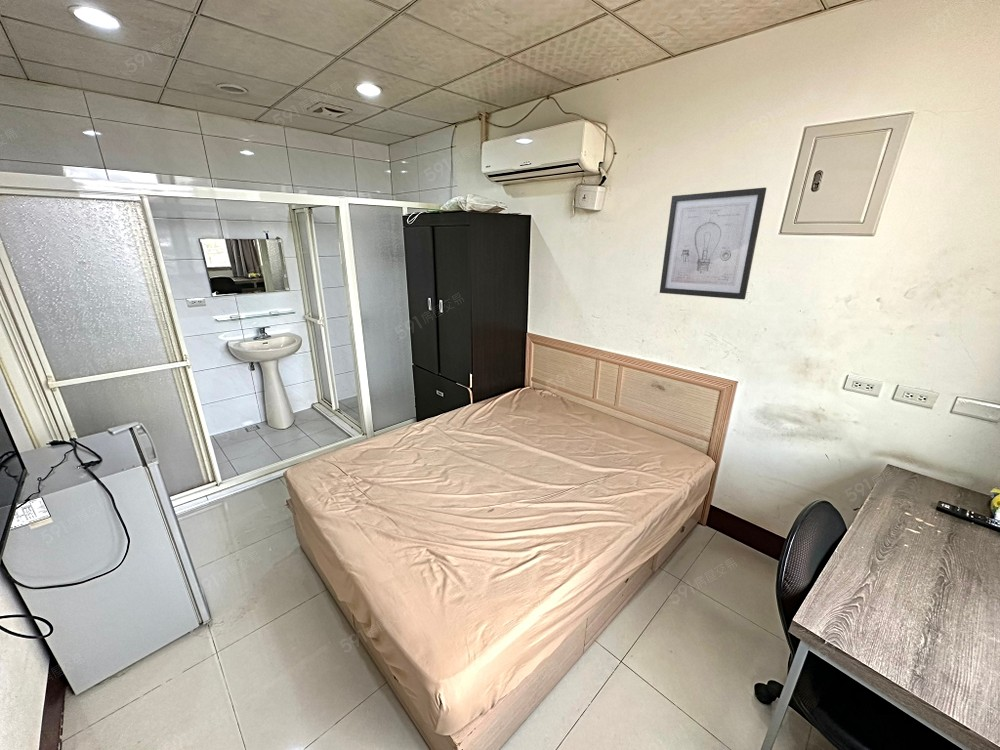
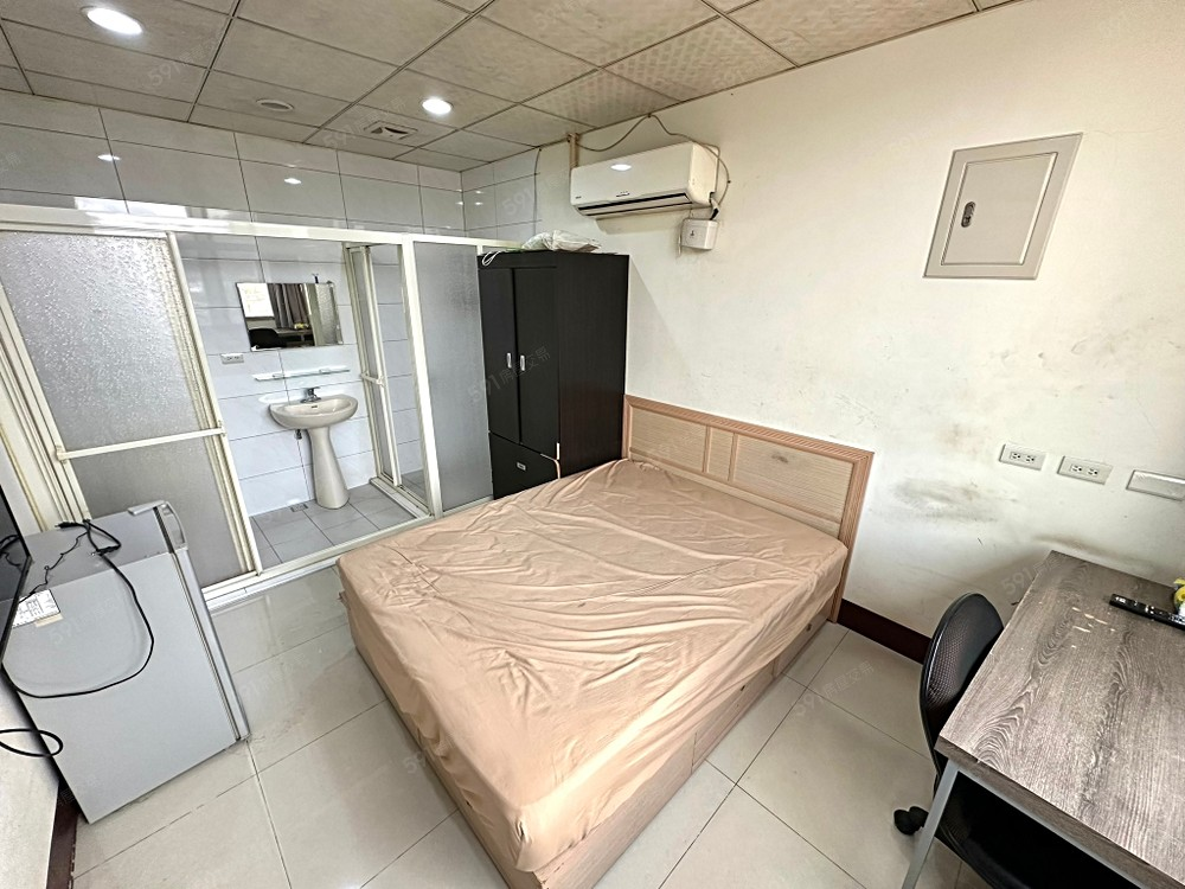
- wall art (707, 245)
